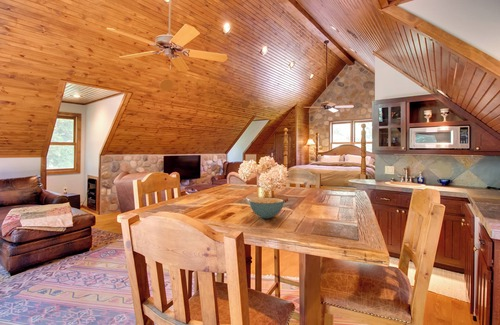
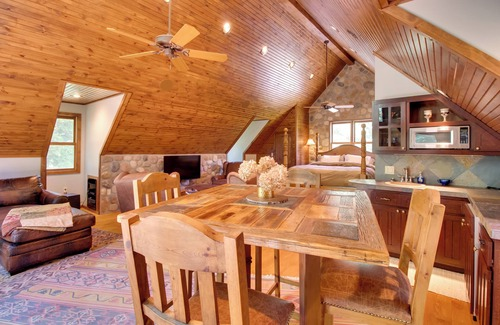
- cereal bowl (266, 208)
